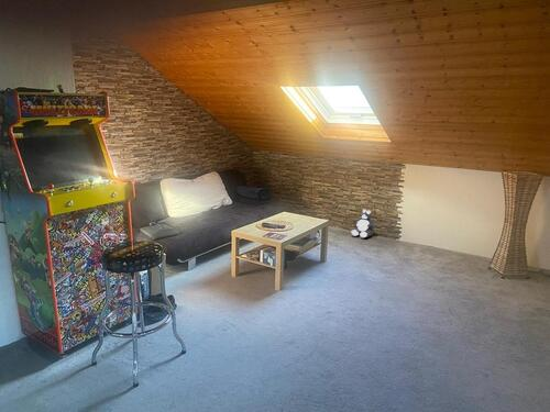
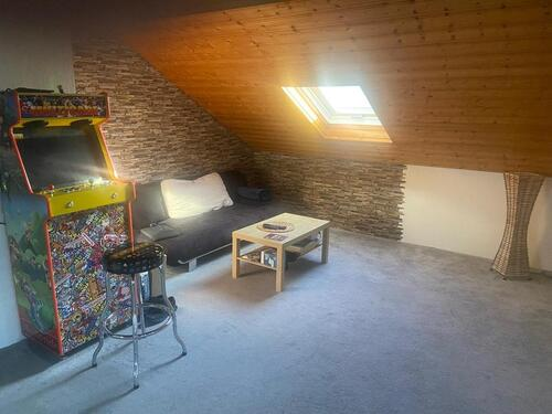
- plush toy (363, 222)
